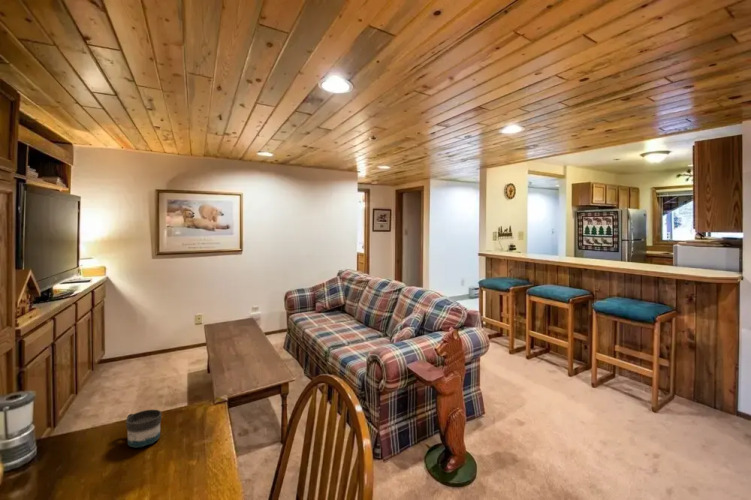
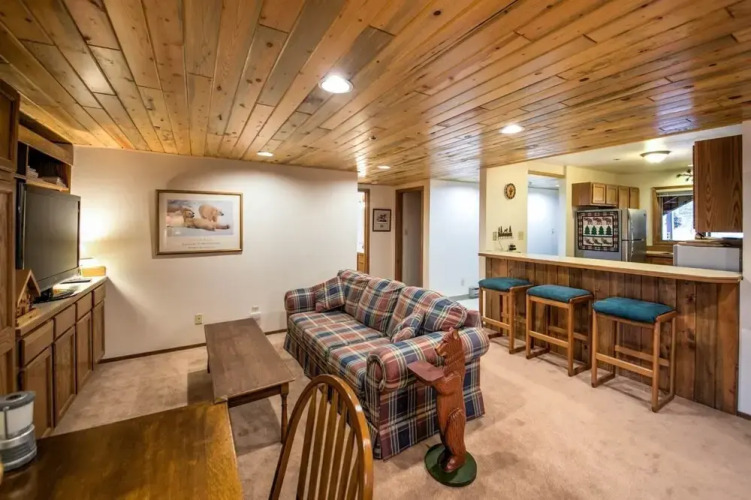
- mug (140, 428)
